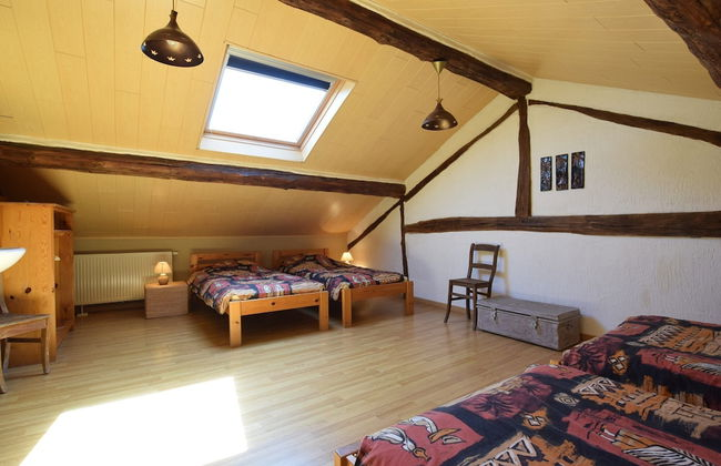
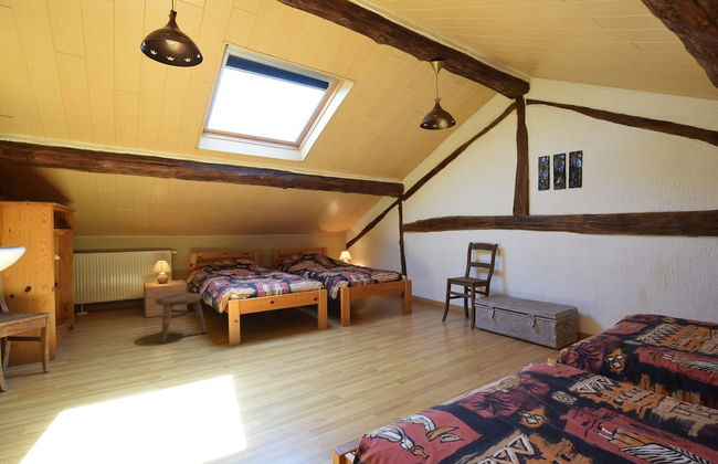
+ stool (177, 316)
